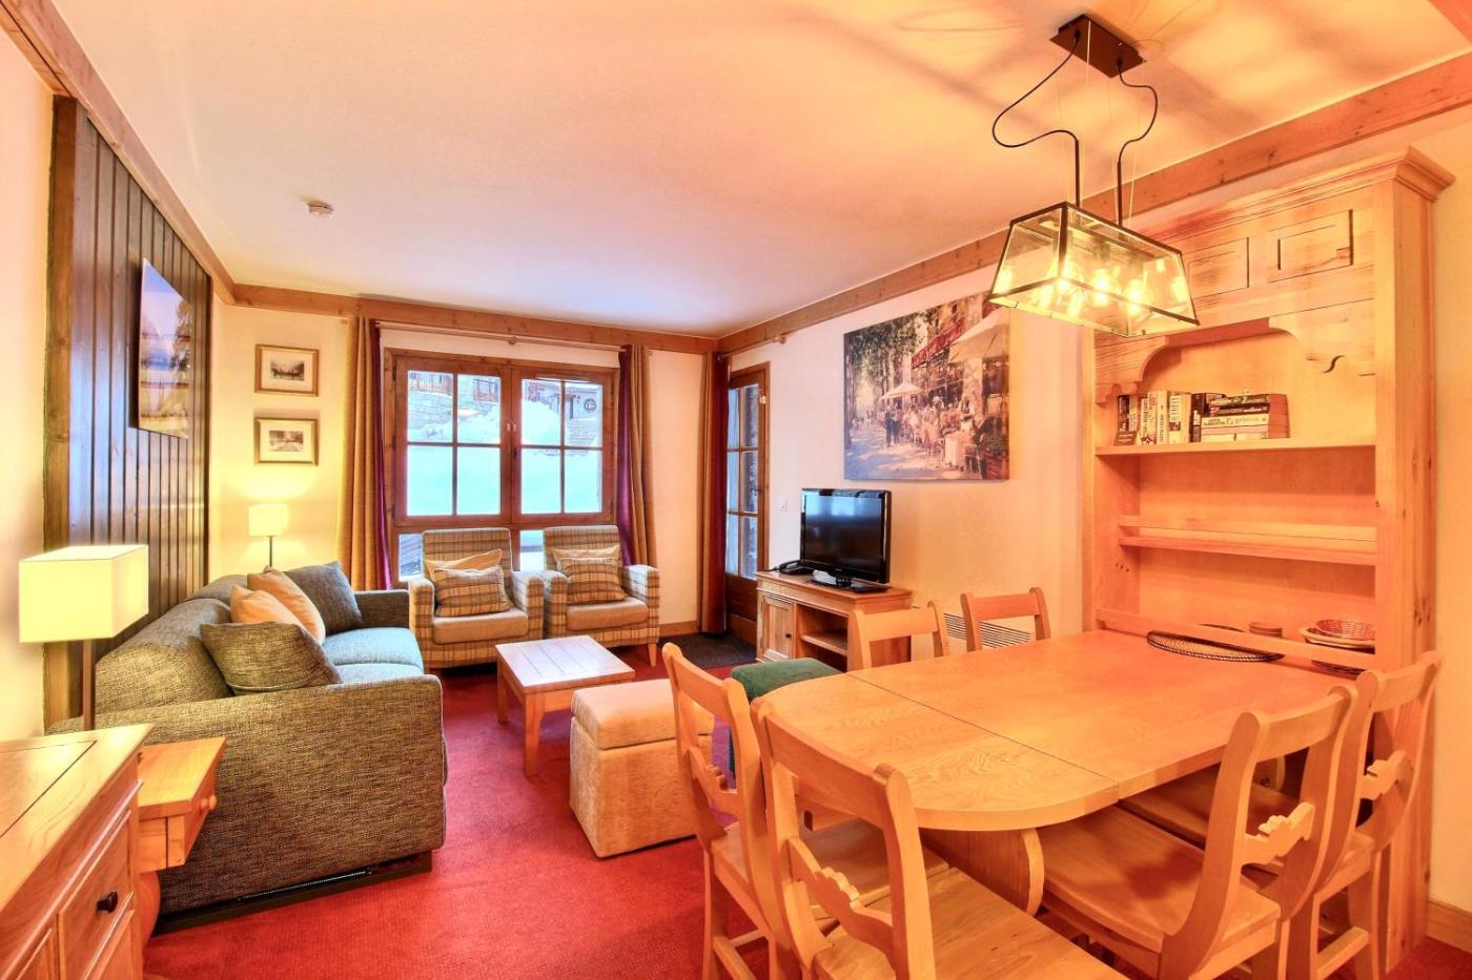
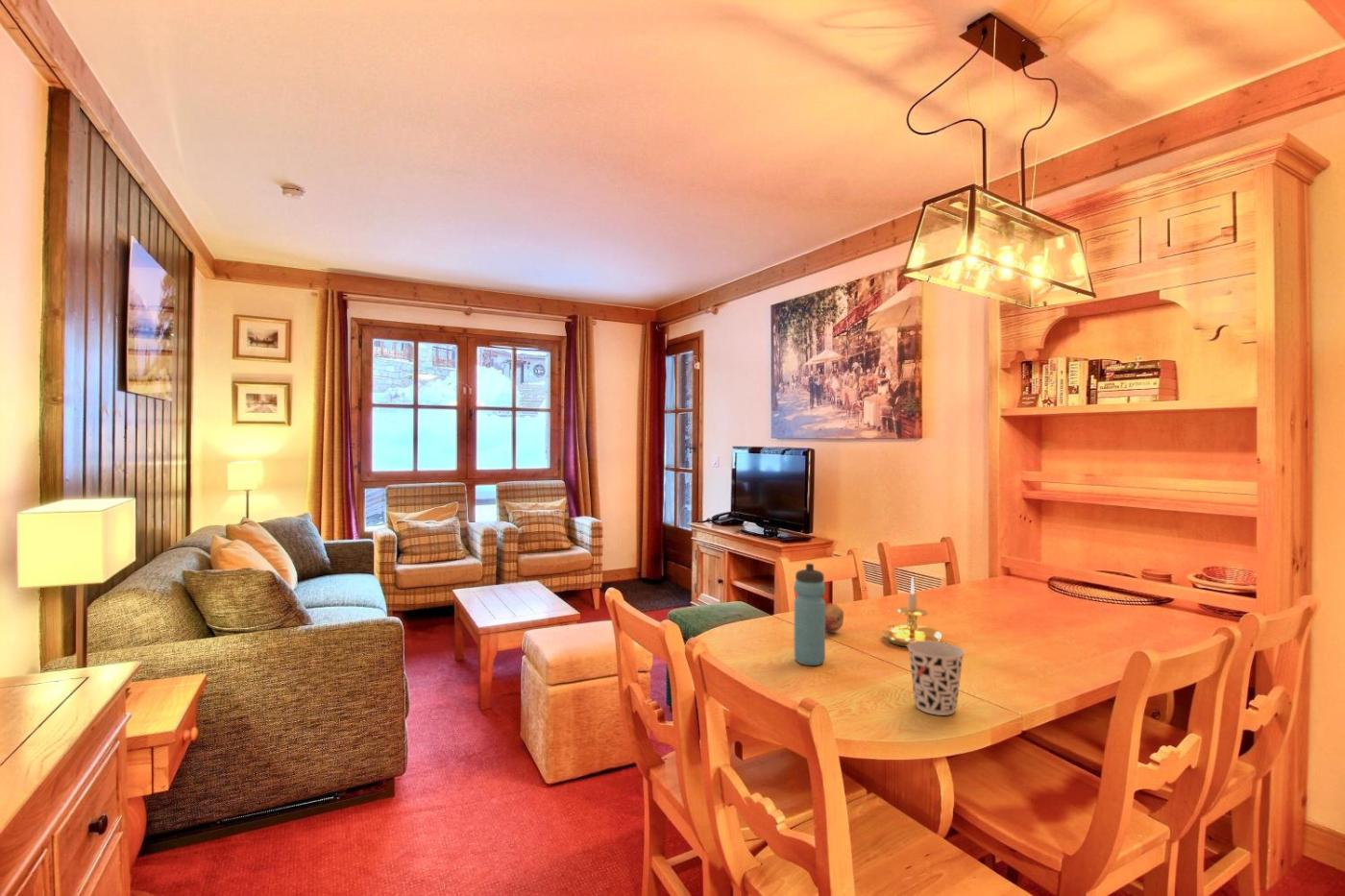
+ fruit (829, 618)
+ candle holder (909, 609)
+ water bottle (809, 612)
+ cup (935, 678)
